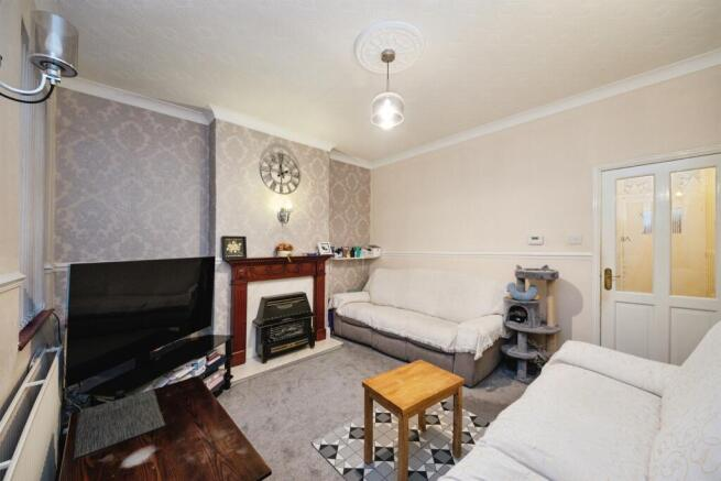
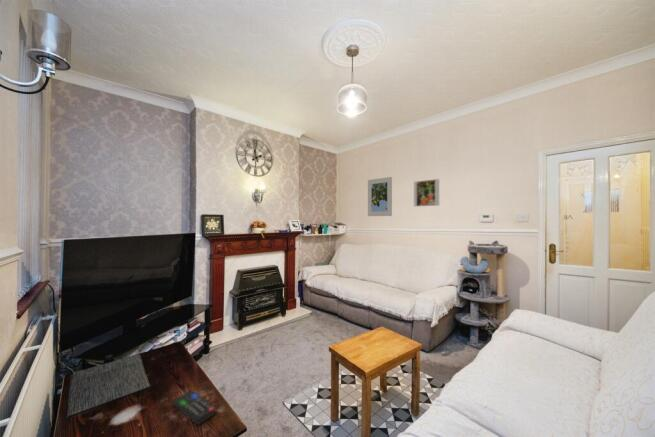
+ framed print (426, 193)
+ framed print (379, 197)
+ remote control (194, 406)
